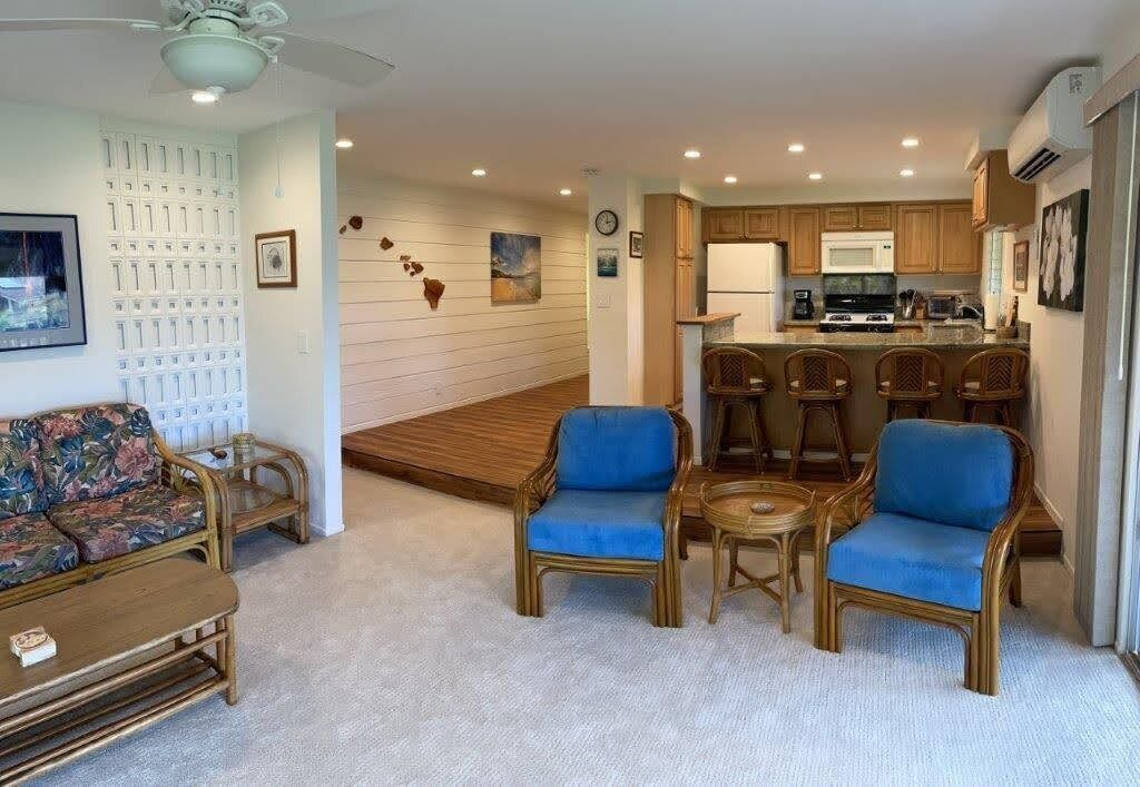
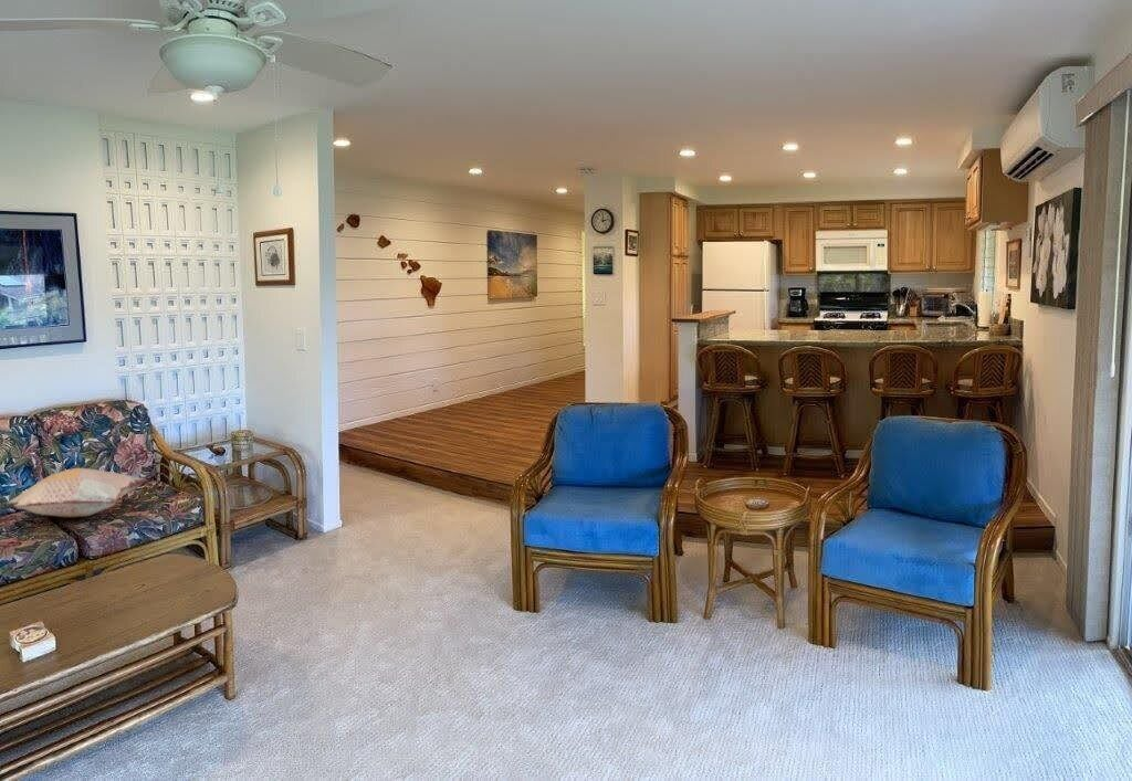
+ decorative pillow (72, 493)
